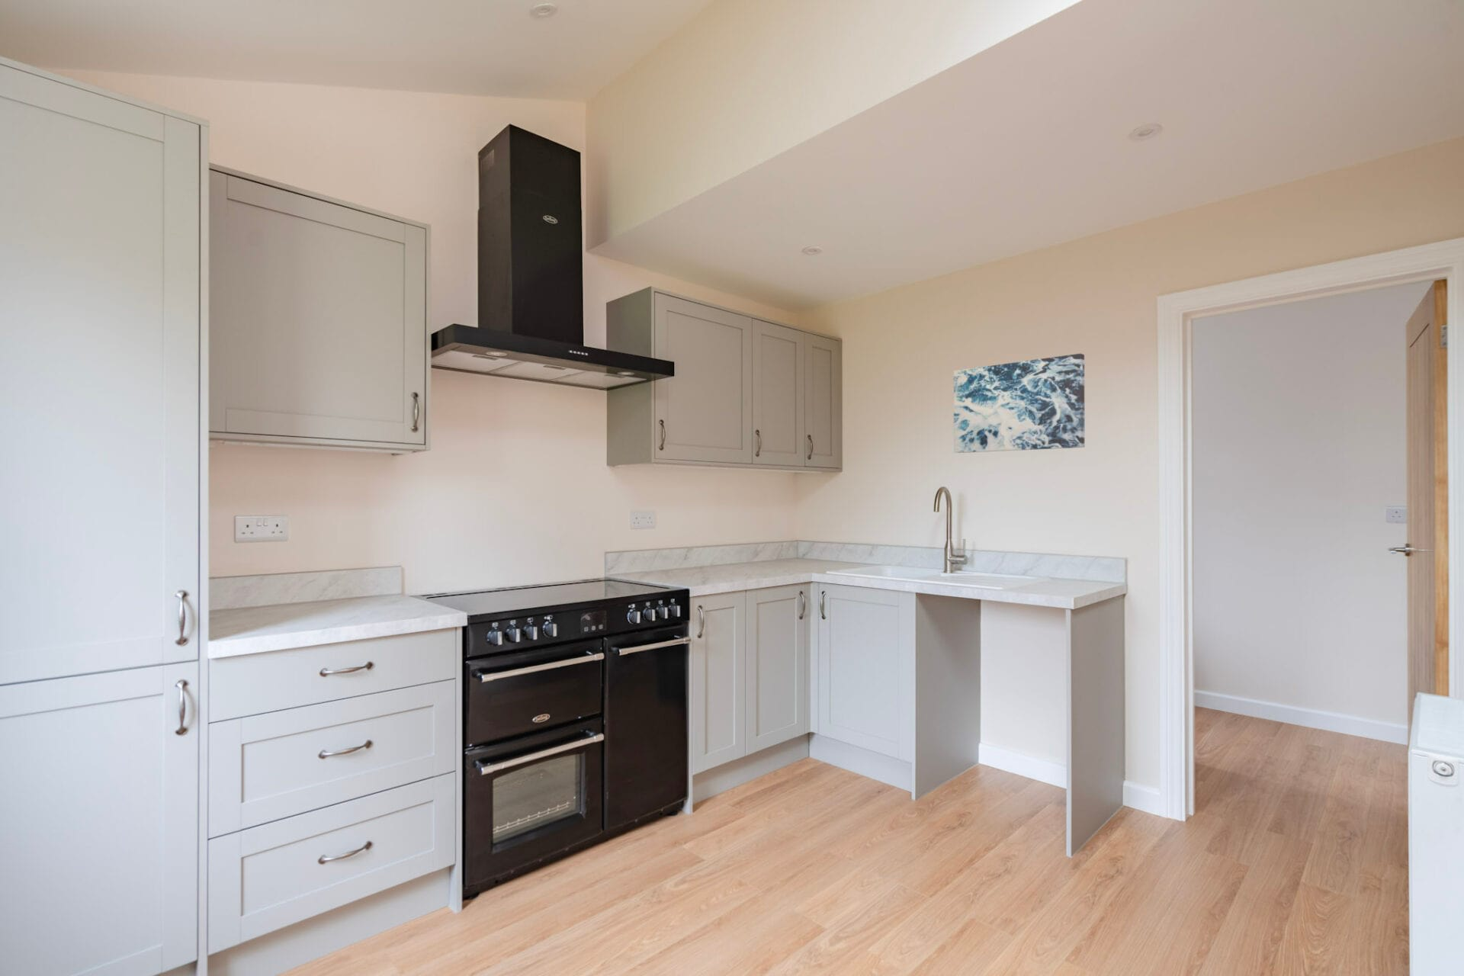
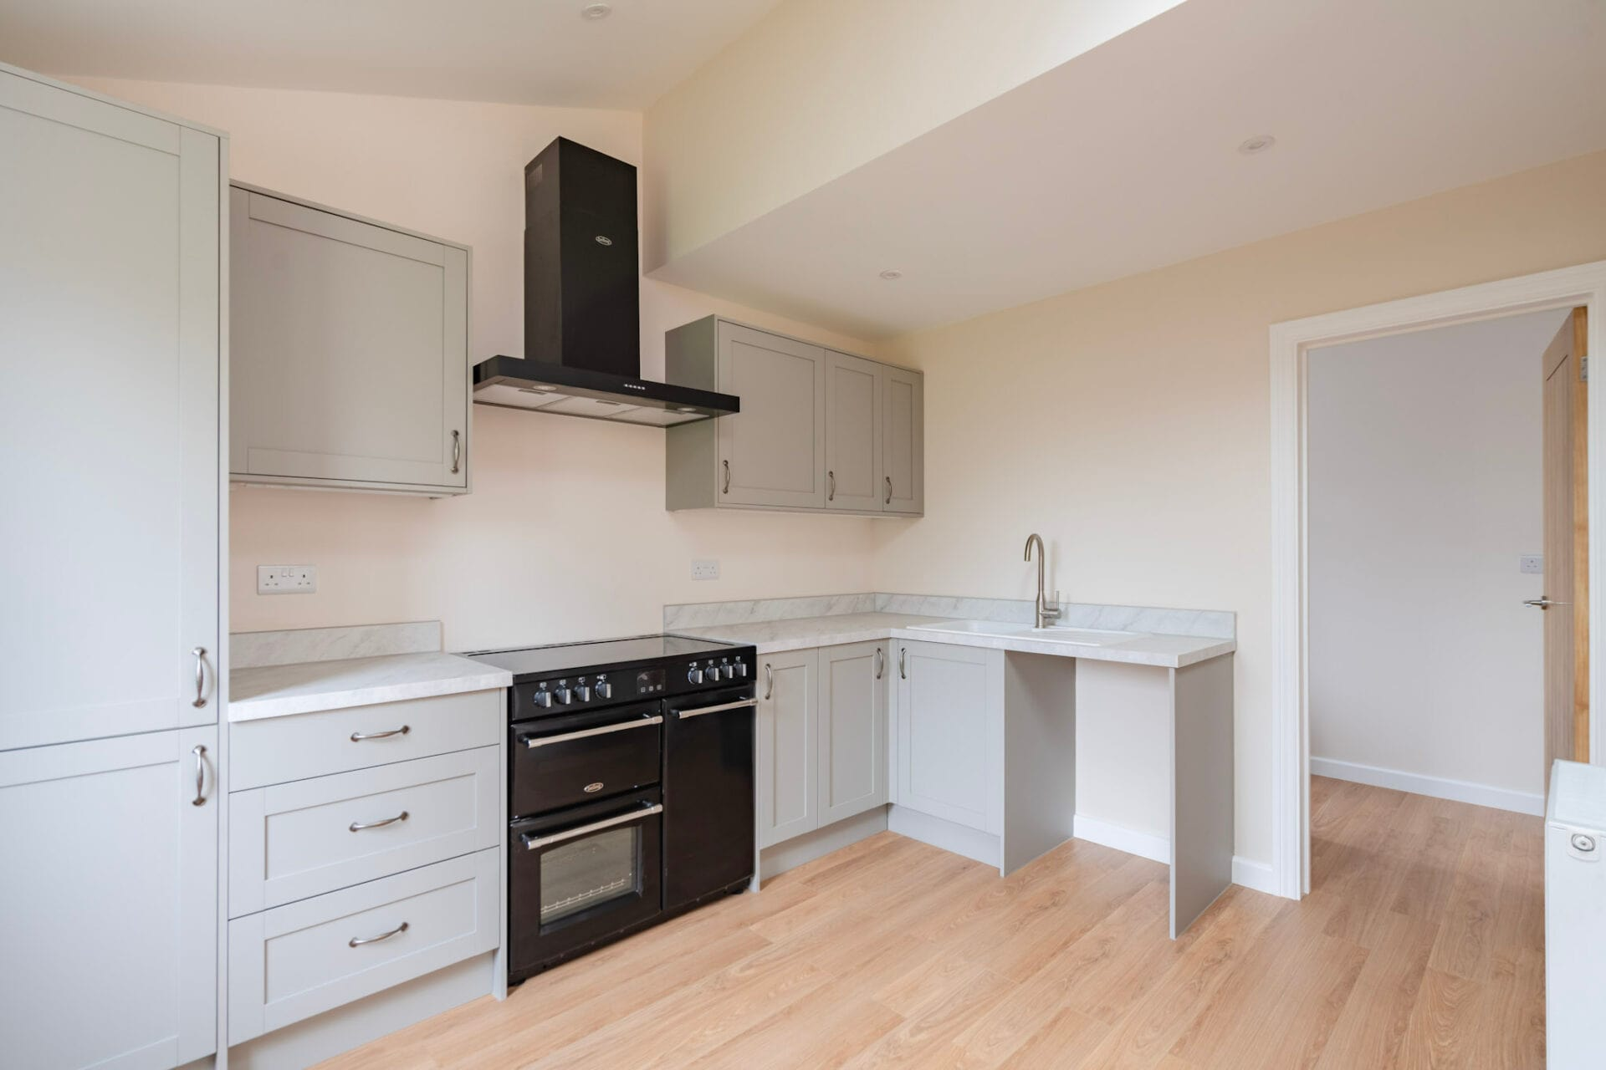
- wall art (1015, 406)
